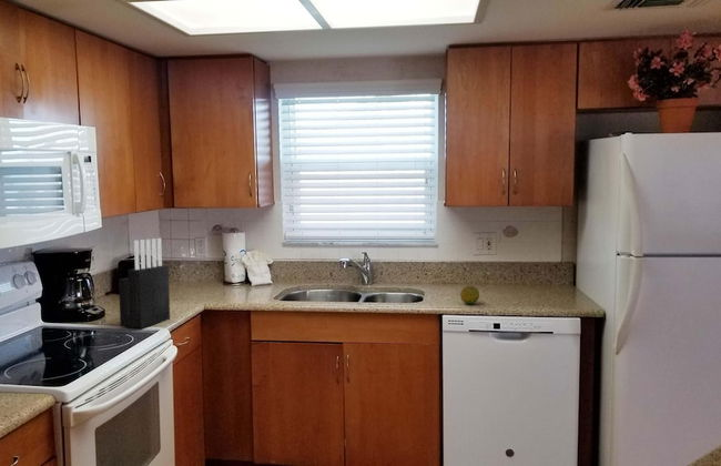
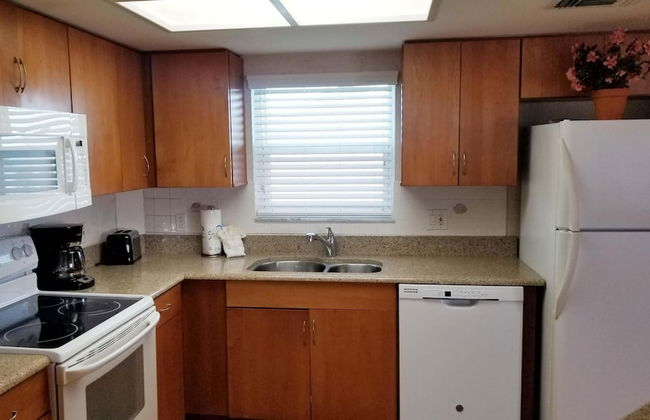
- fruit (469, 294)
- knife block (142, 281)
